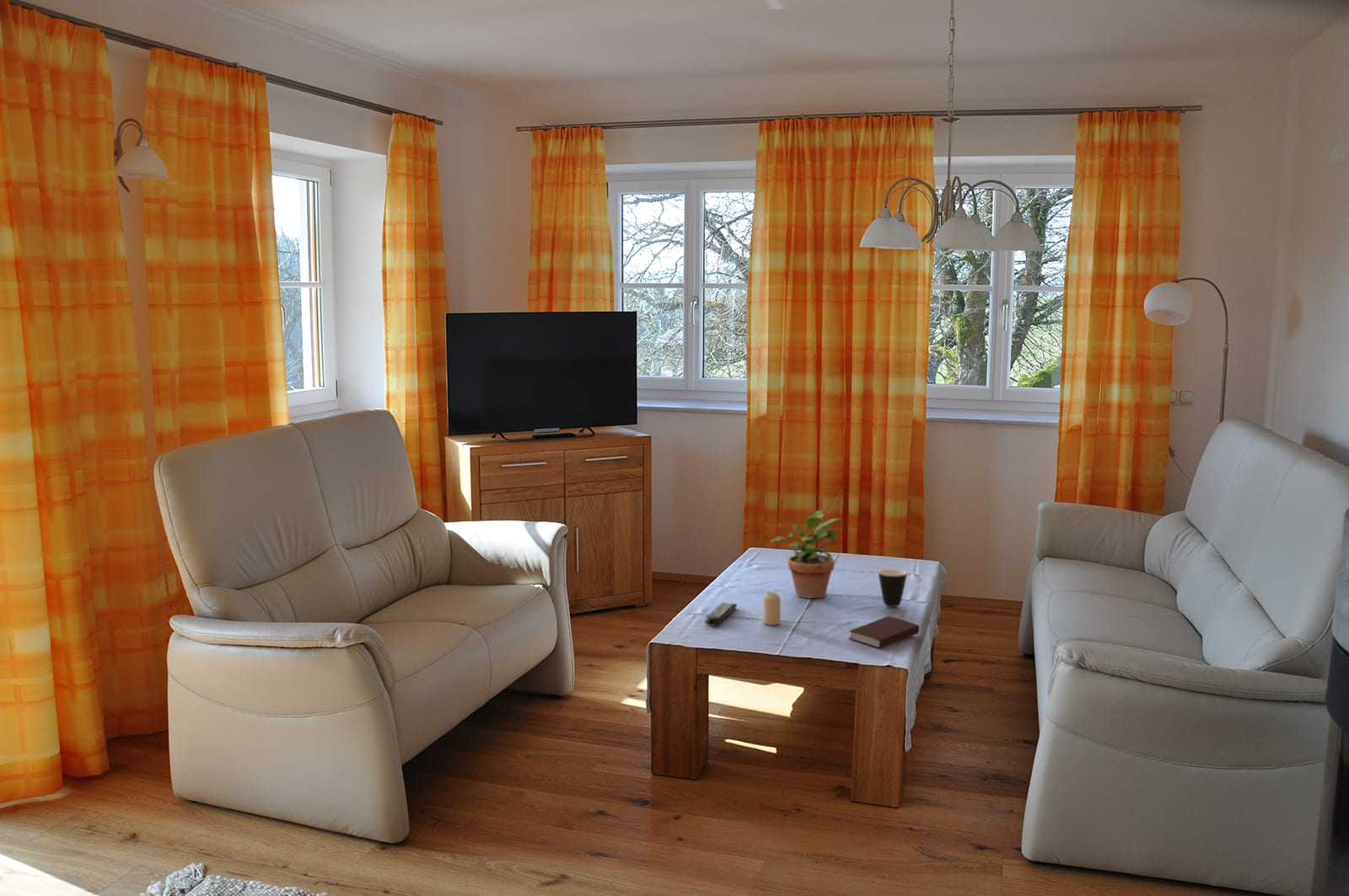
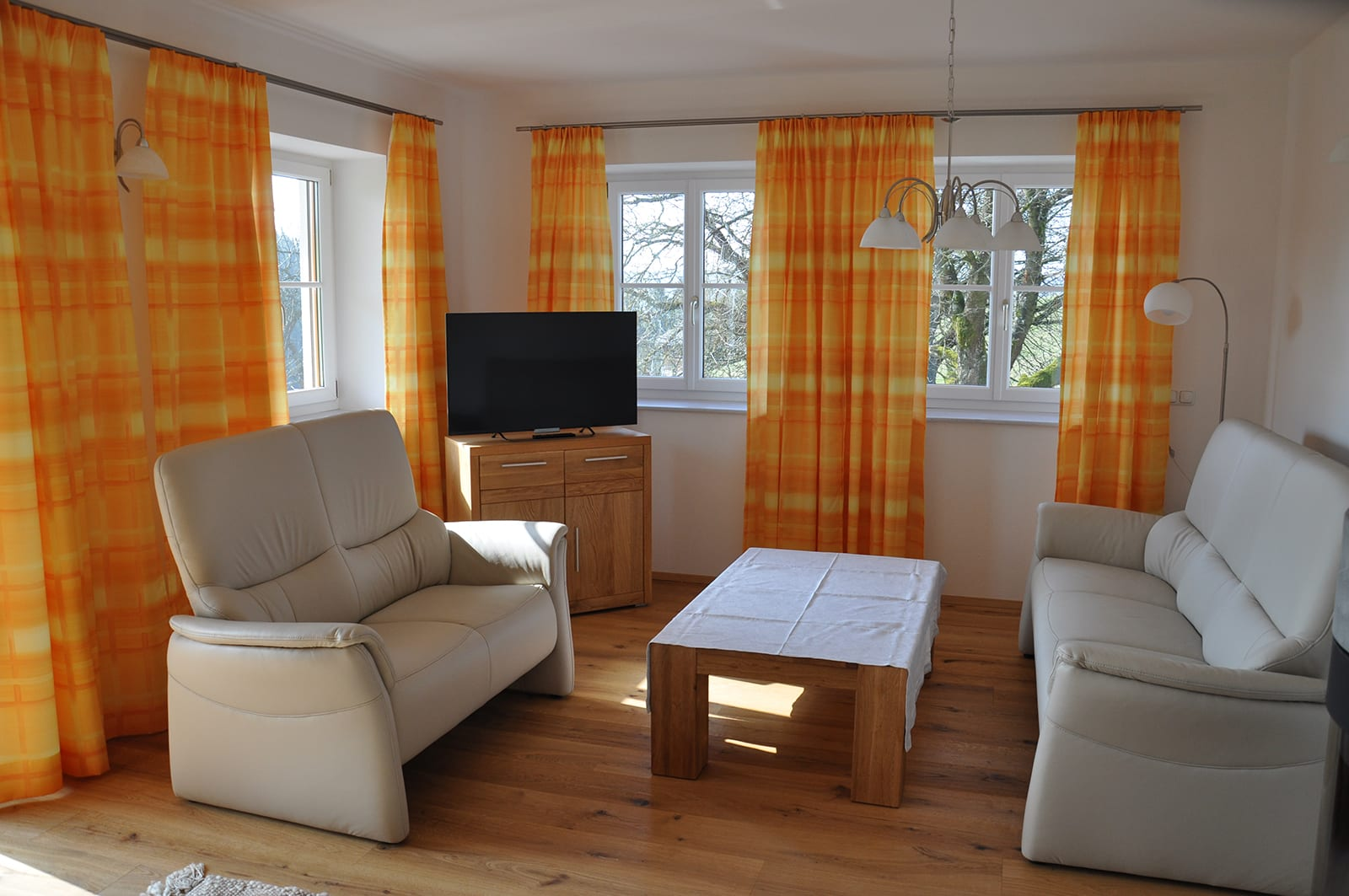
- mug (892, 588)
- potted plant (807, 551)
- remote control (721, 613)
- candle (771, 608)
- book (884, 631)
